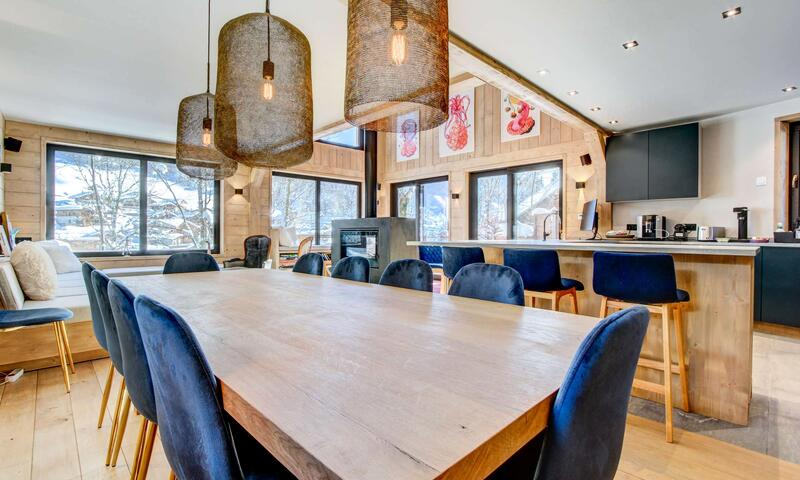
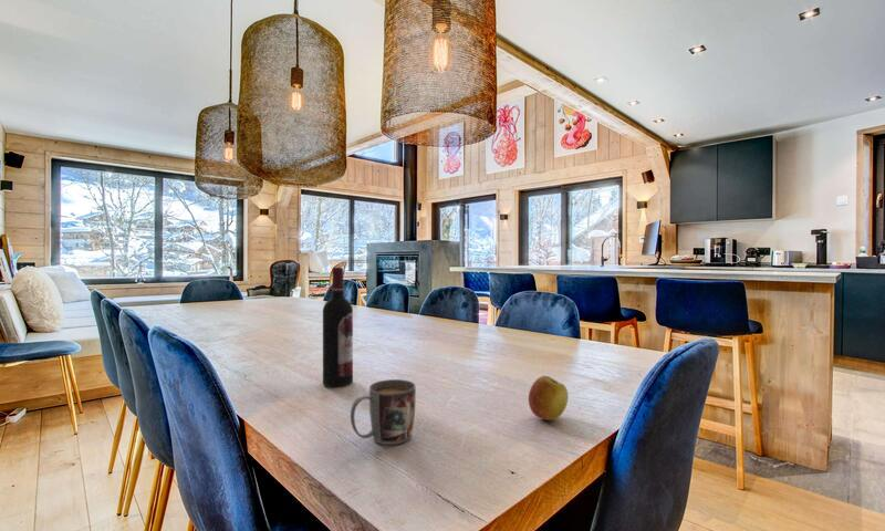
+ apple (548, 397)
+ mug (383, 413)
+ wine bottle (337, 324)
